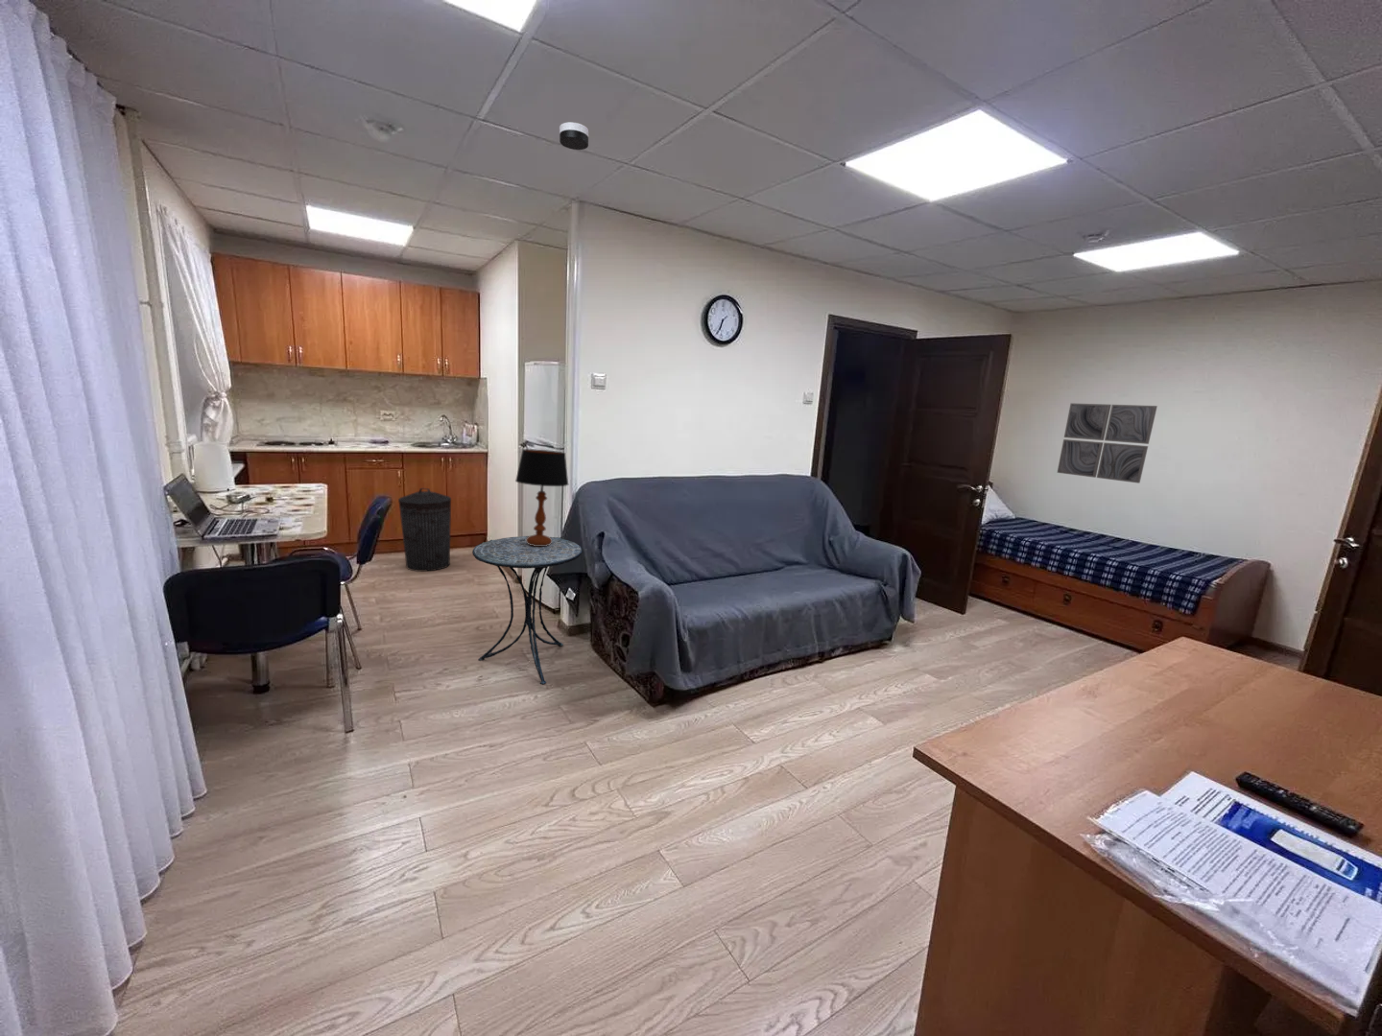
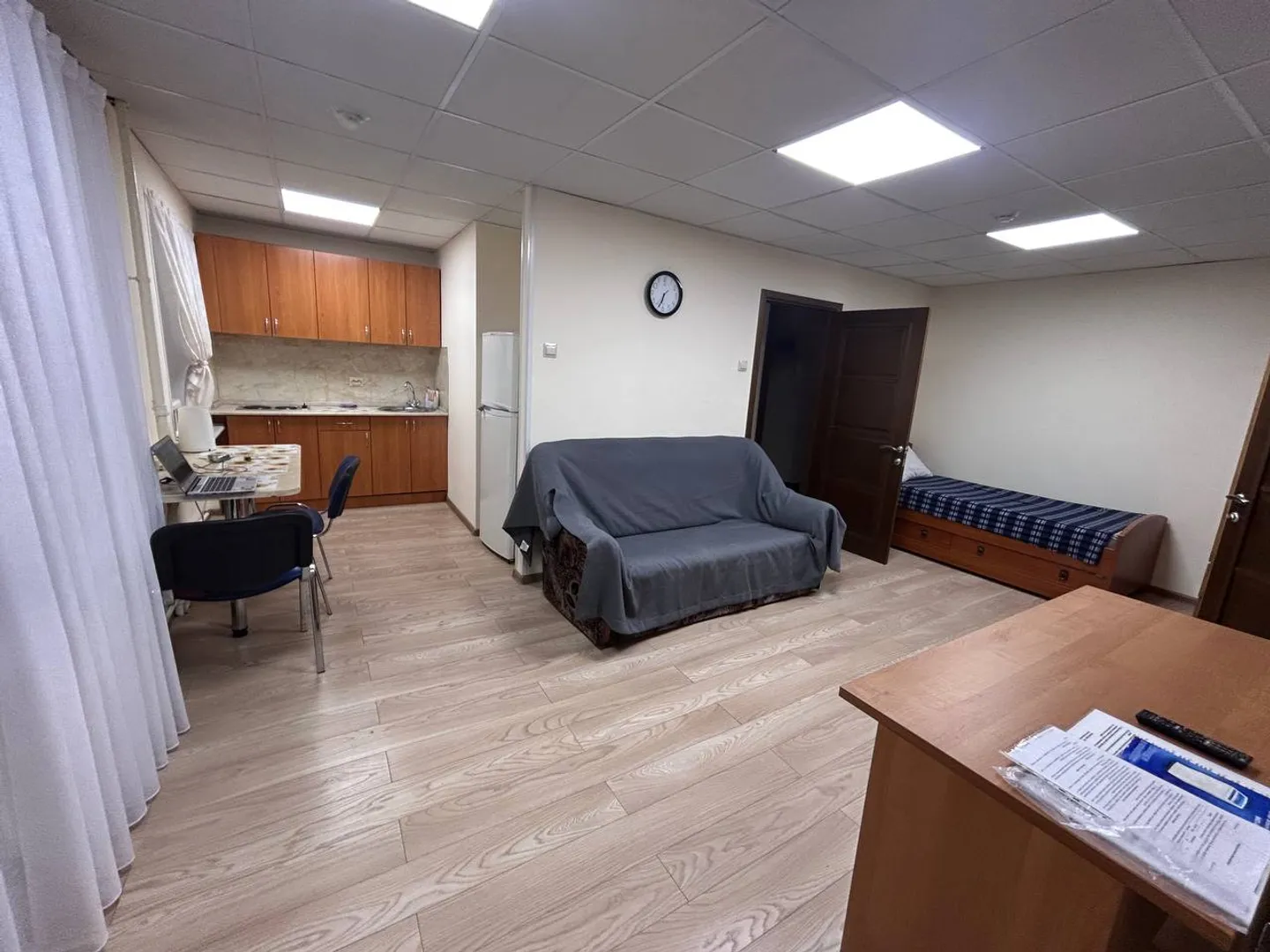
- side table (529, 605)
- wall art (1103, 442)
- smoke detector (573, 136)
- trash can (427, 527)
- table lamp (539, 497)
